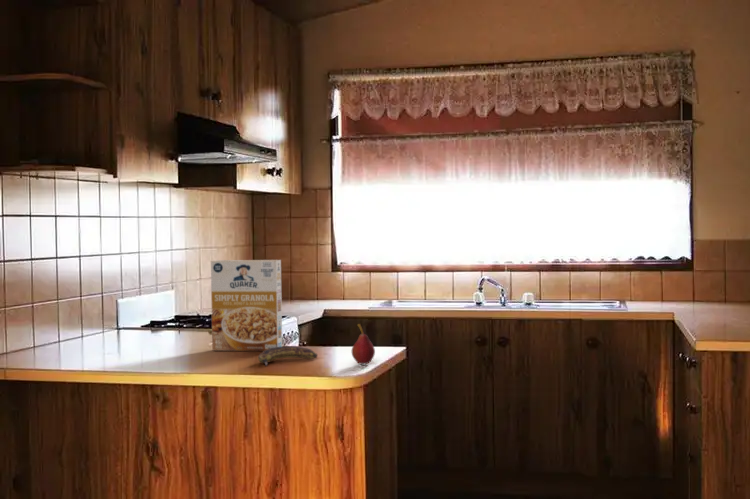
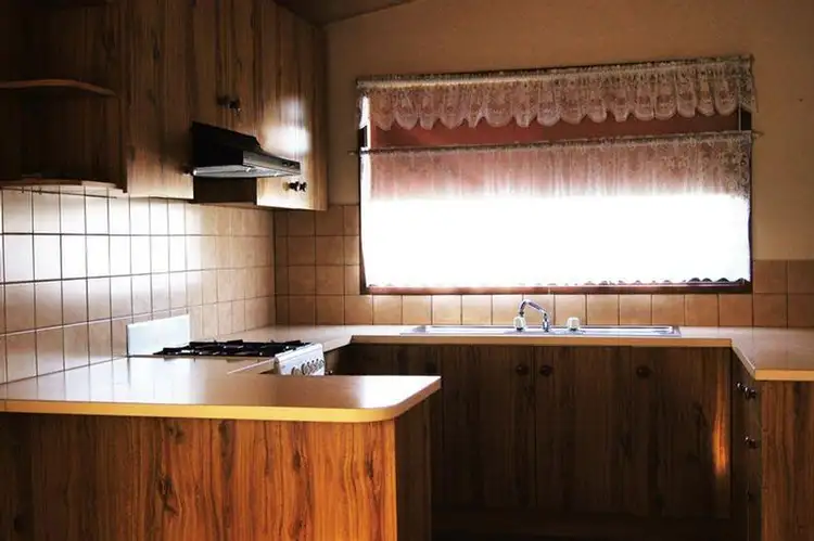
- cereal box (246, 305)
- fruit (363, 343)
- banana (284, 354)
